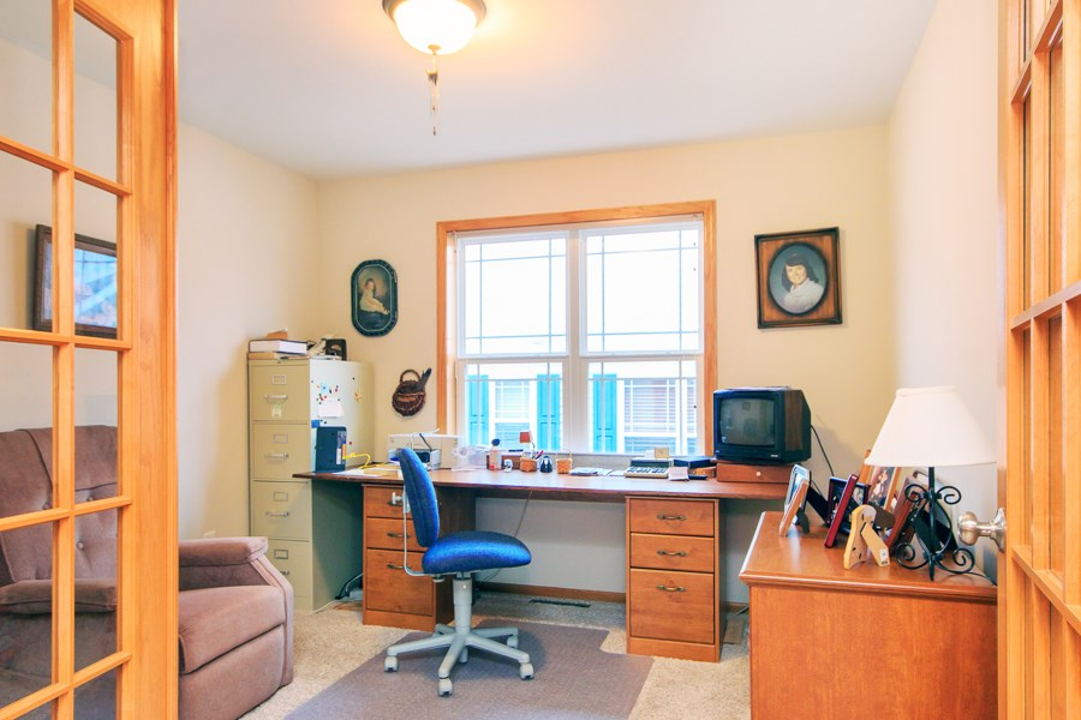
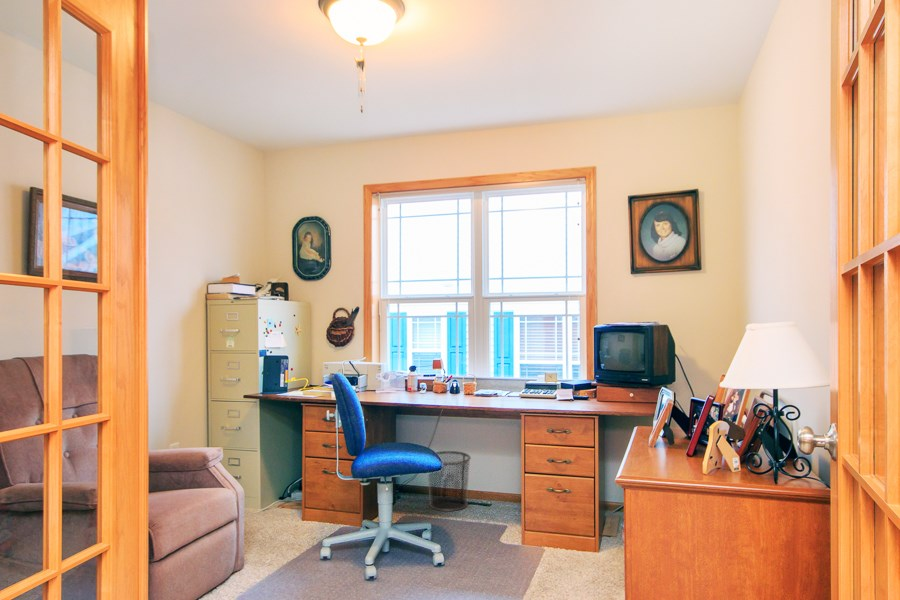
+ waste bin (448, 480)
